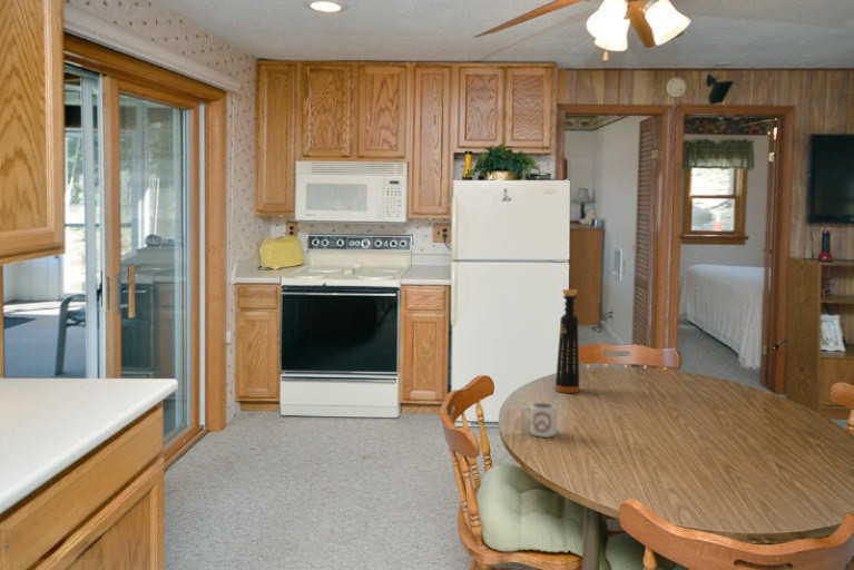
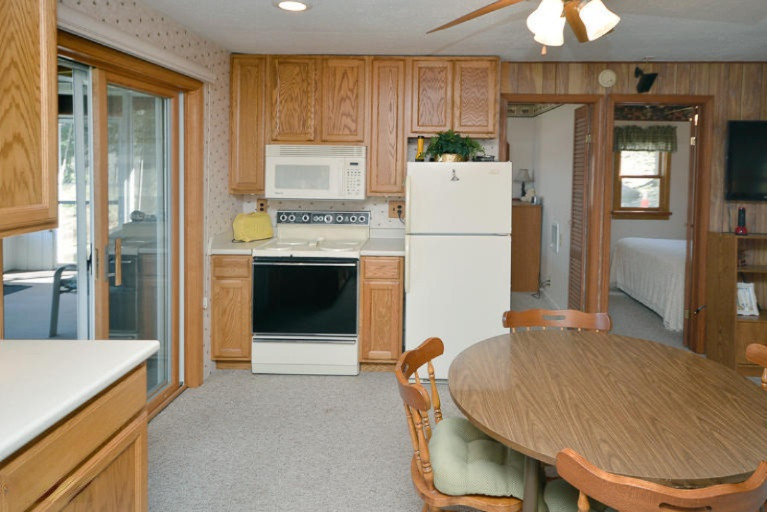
- cup (538, 419)
- bottle (568, 340)
